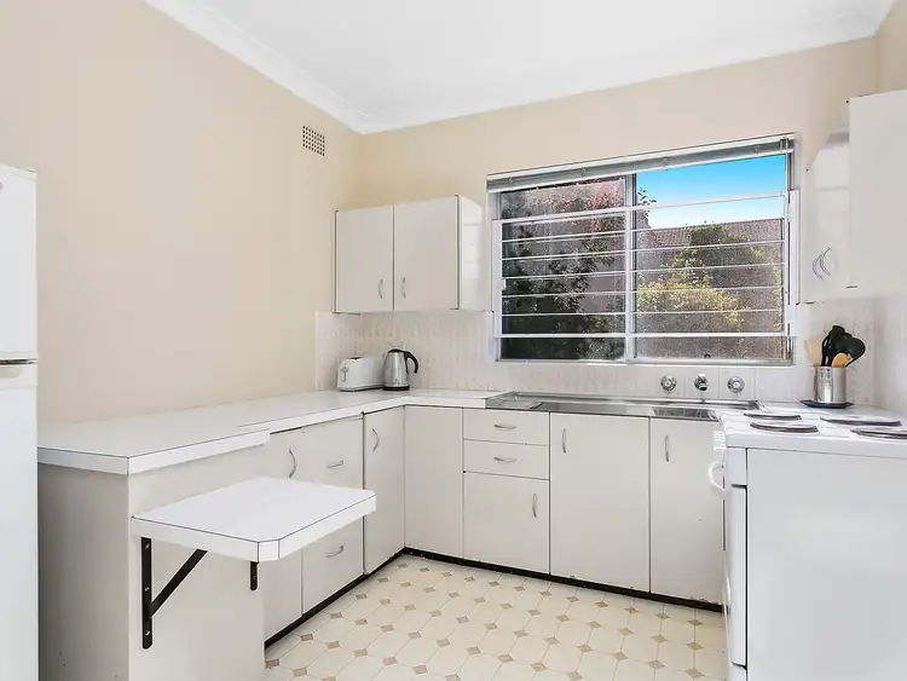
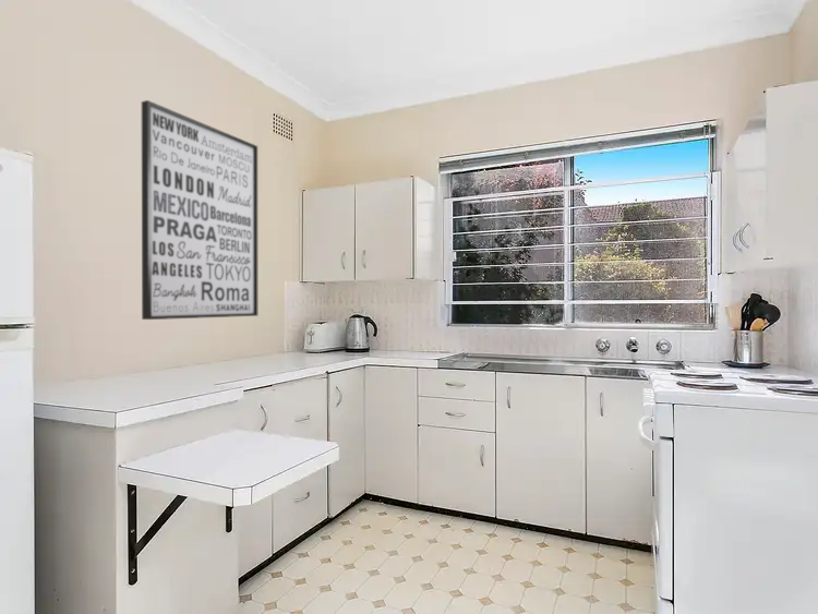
+ wall art (206, 221)
